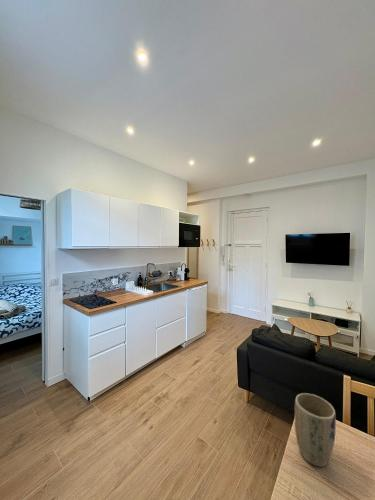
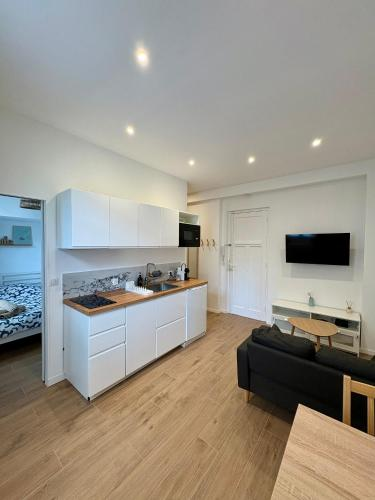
- plant pot (314, 429)
